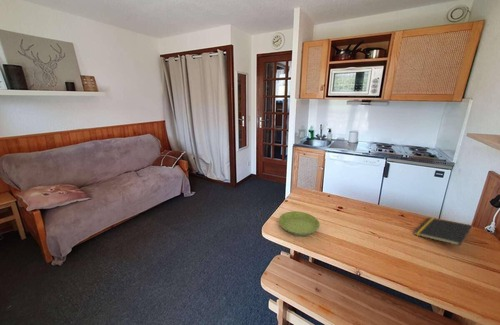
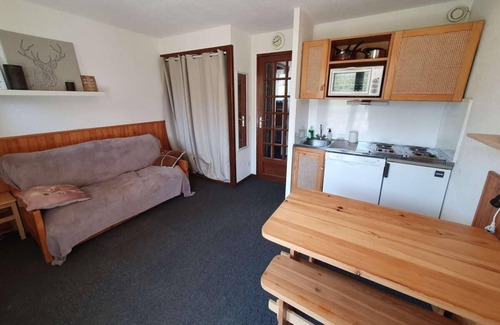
- notepad (442, 229)
- saucer (298, 223)
